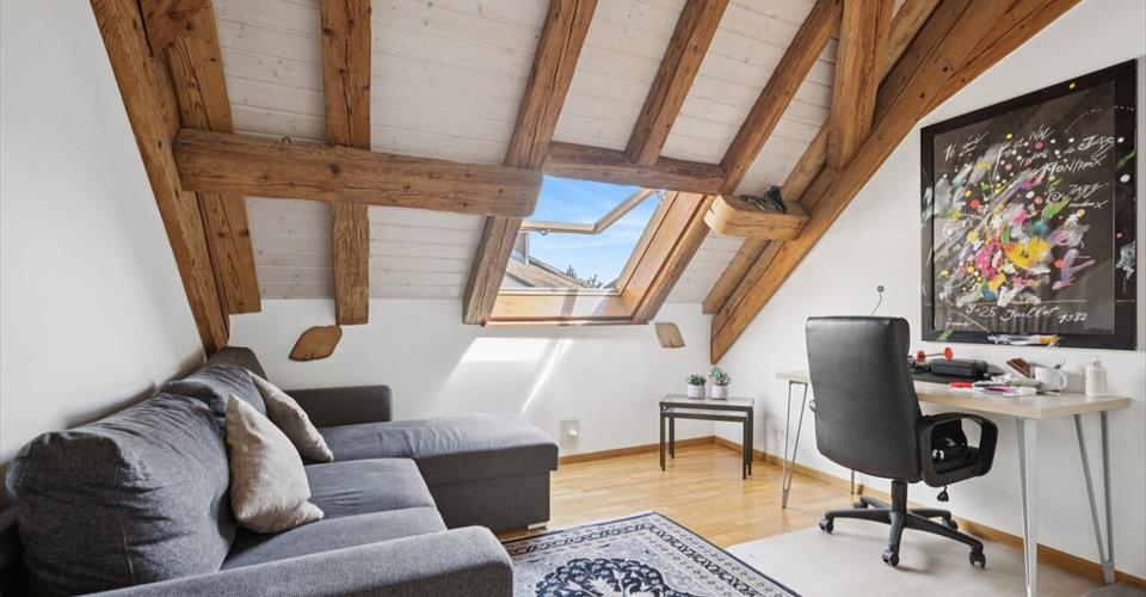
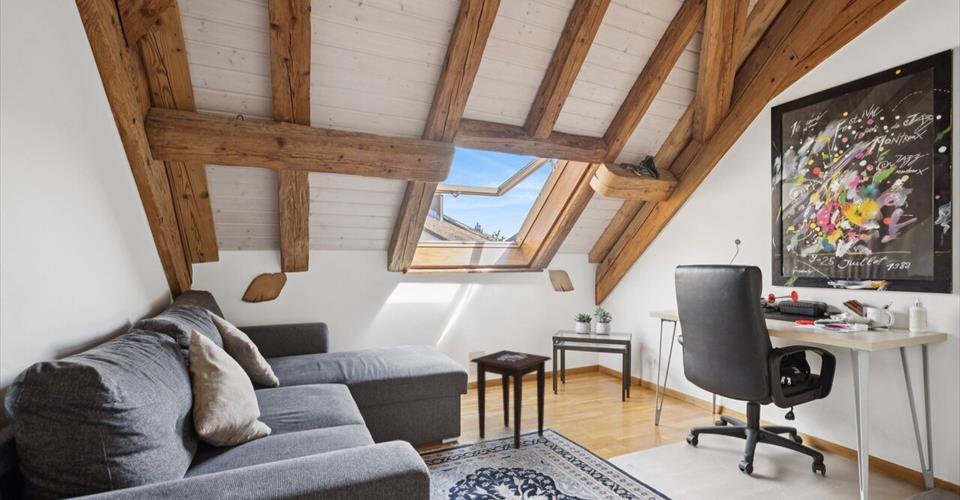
+ side table (508, 395)
